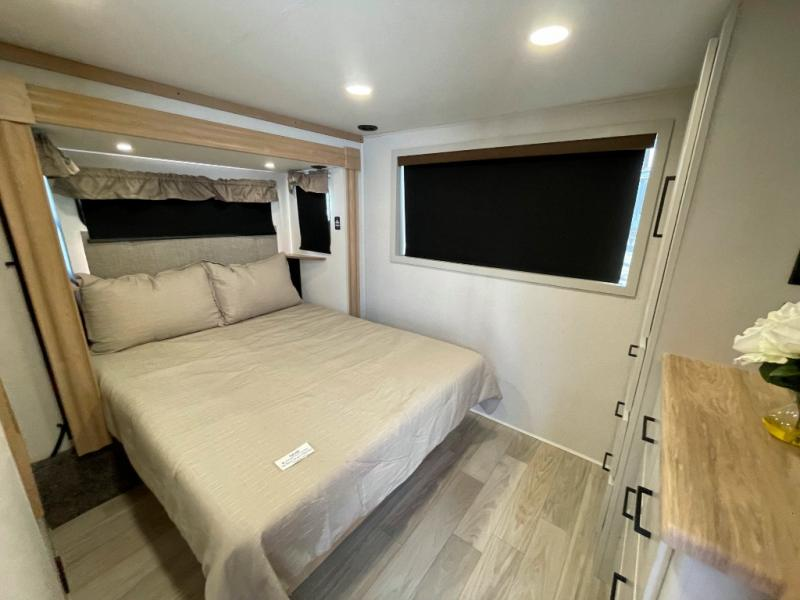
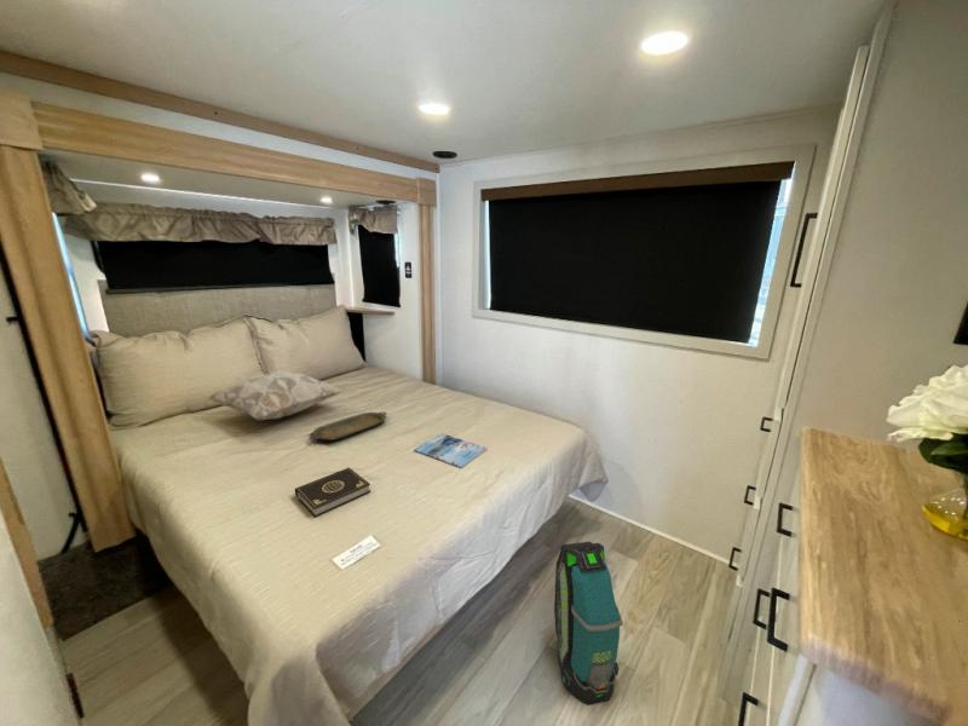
+ magazine (450, 449)
+ backpack (584, 610)
+ book (333, 489)
+ decorative pillow (278, 393)
+ serving tray (351, 426)
